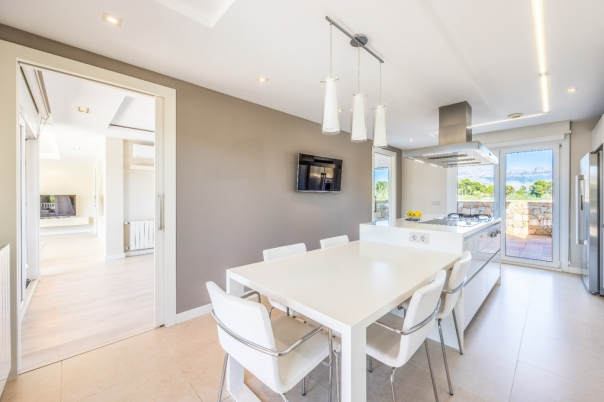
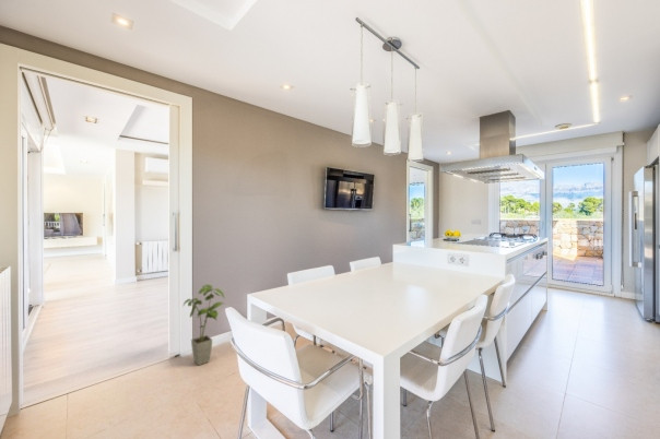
+ house plant (205, 322)
